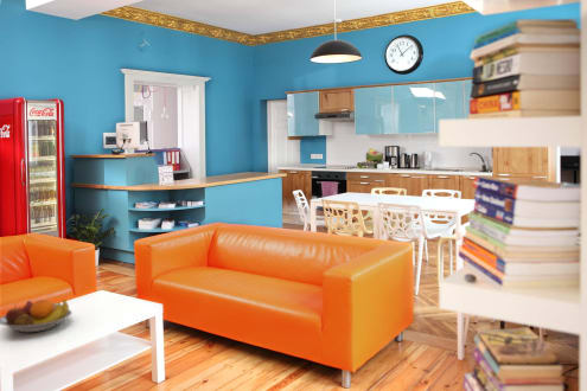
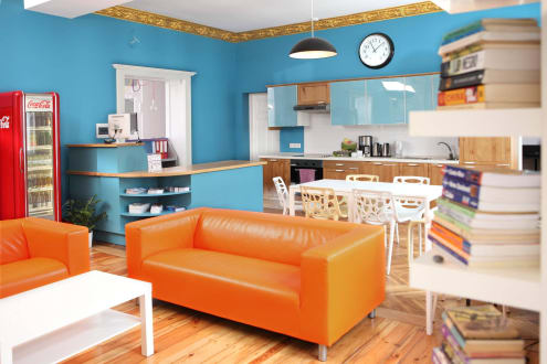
- fruit bowl (36, 313)
